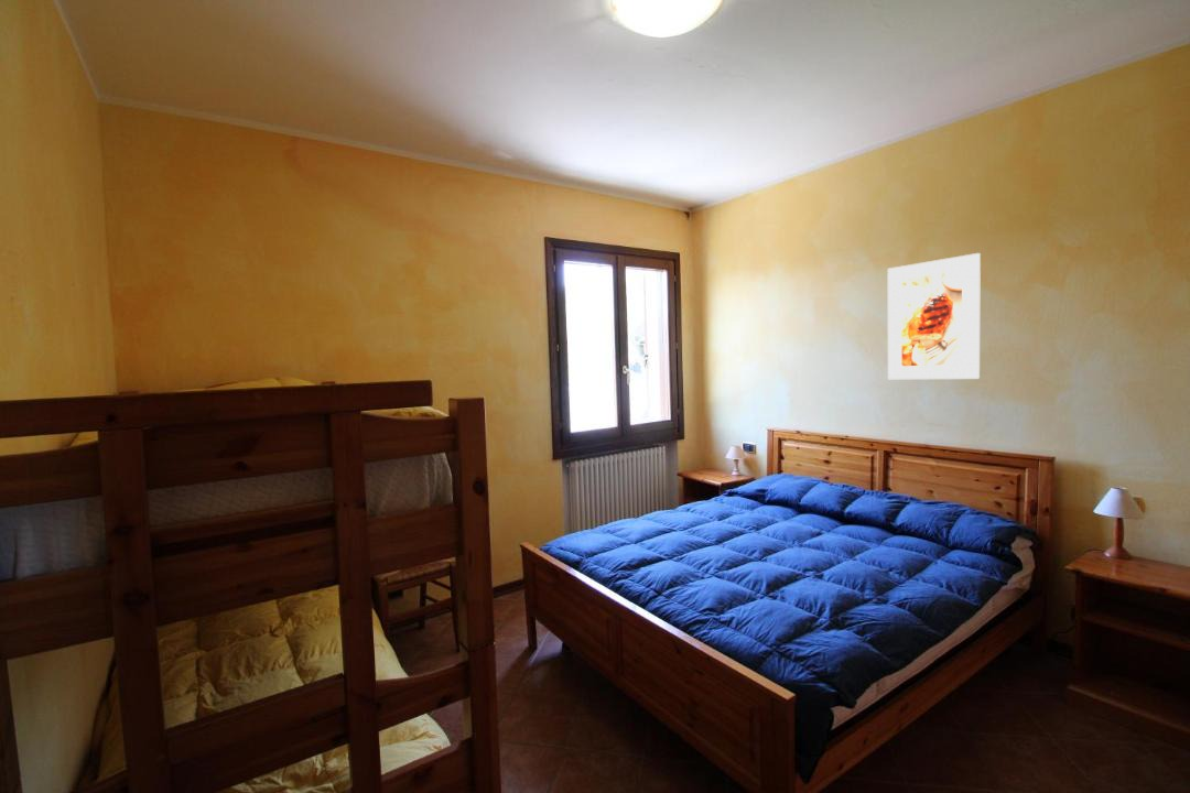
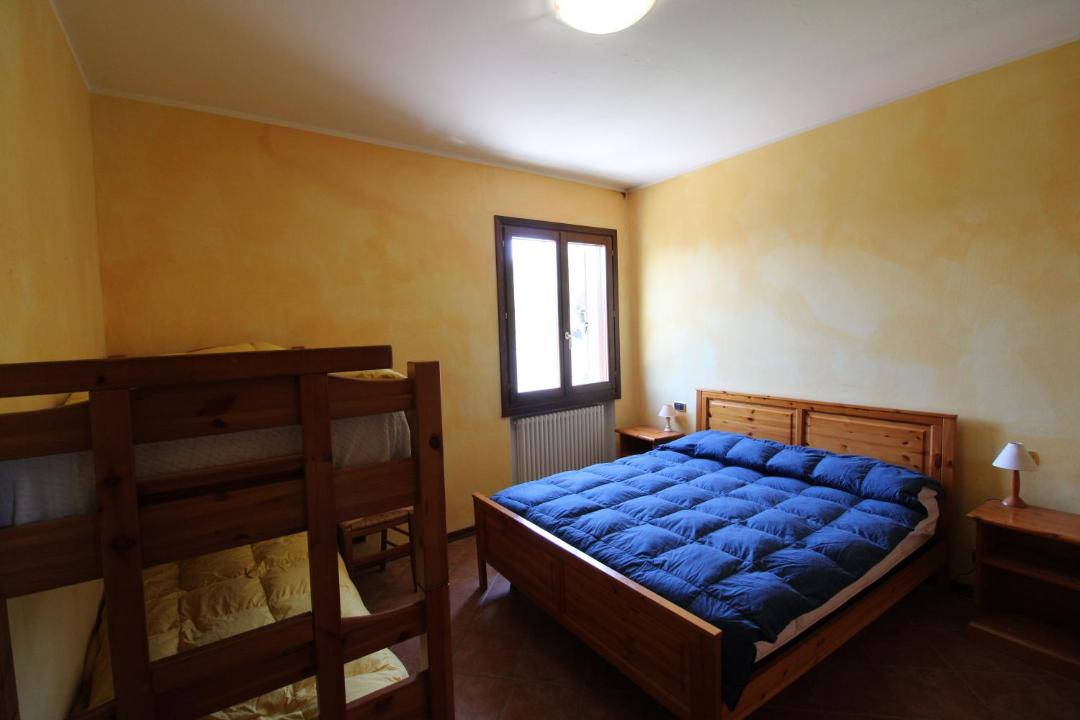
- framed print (930, 321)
